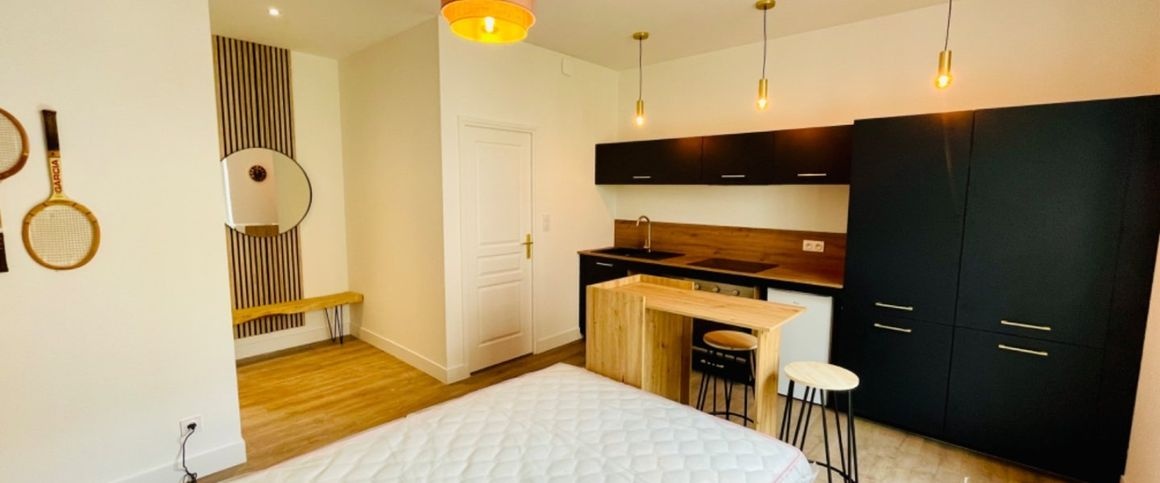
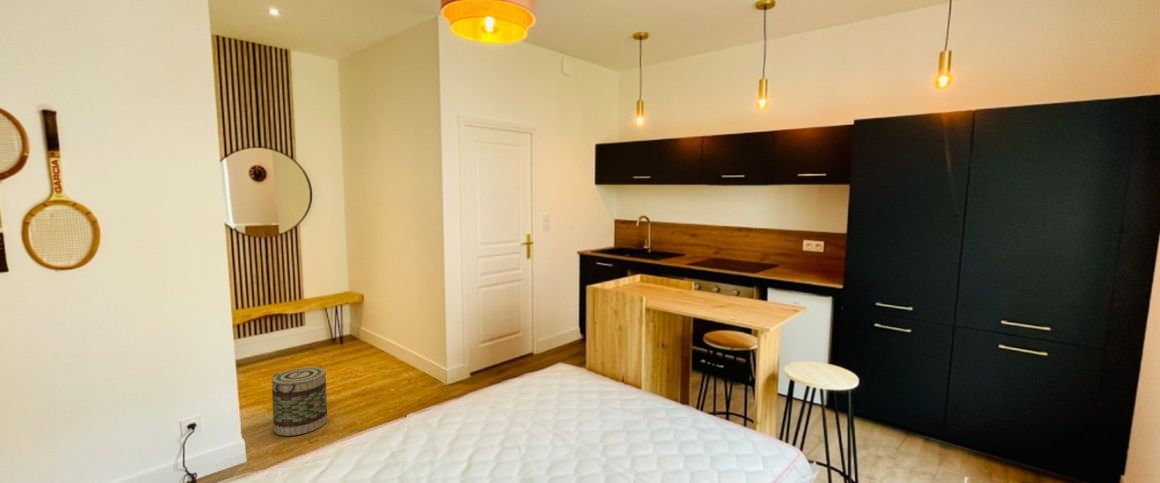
+ basket (298, 398)
